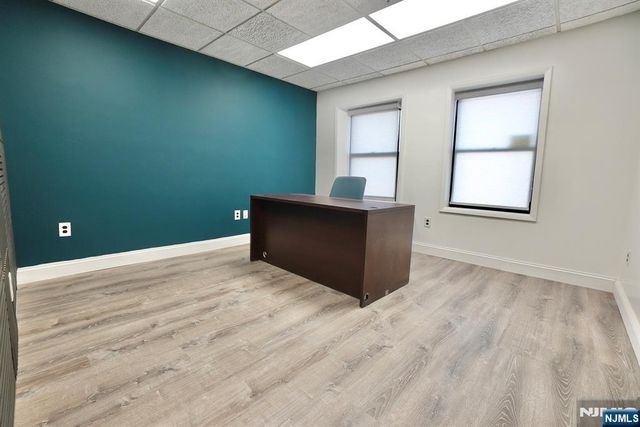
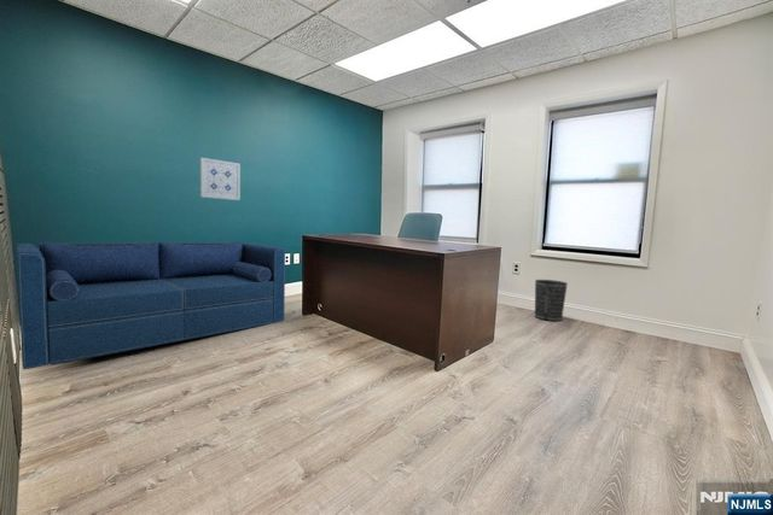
+ wall art (220, 180)
+ sofa (167, 287)
+ wastebasket (550, 299)
